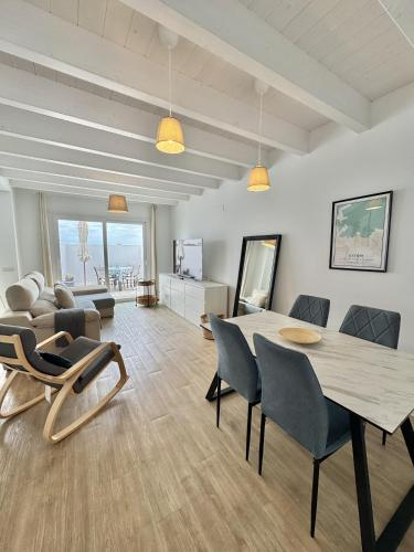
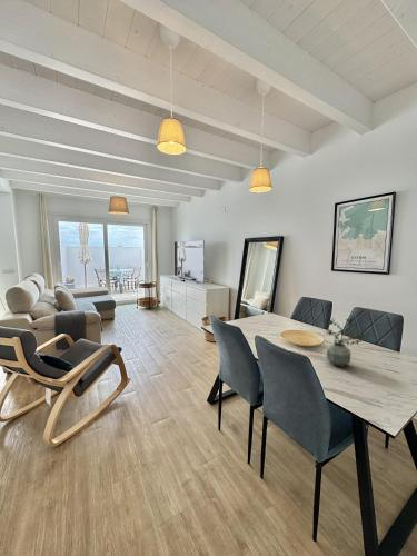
+ potted plant (342, 340)
